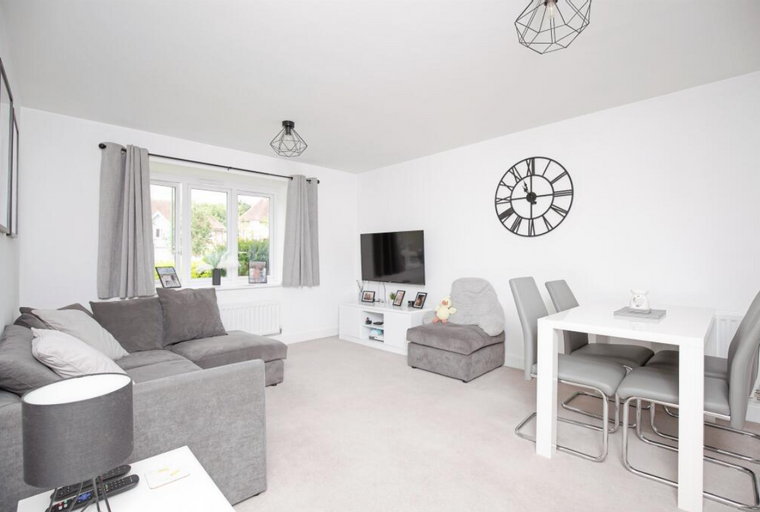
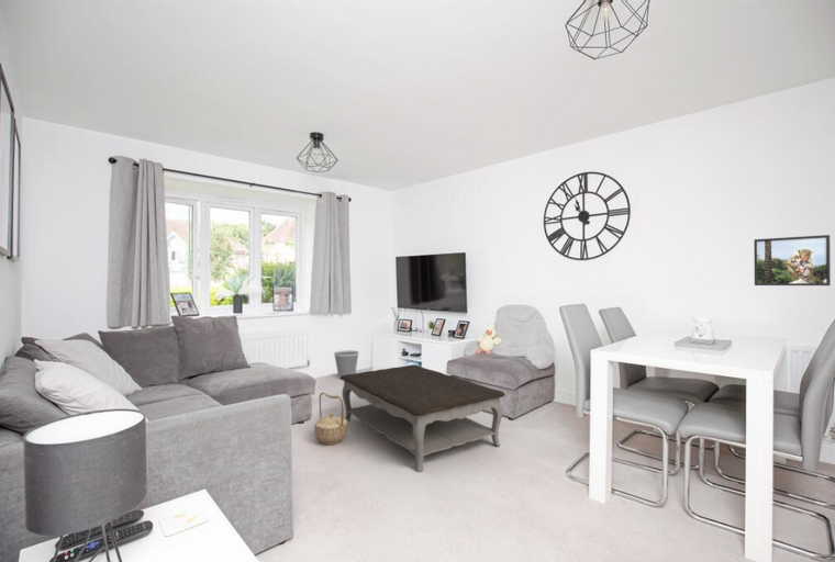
+ basket (331, 417)
+ coffee table (415, 407)
+ wastebasket (346, 364)
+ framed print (790, 261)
